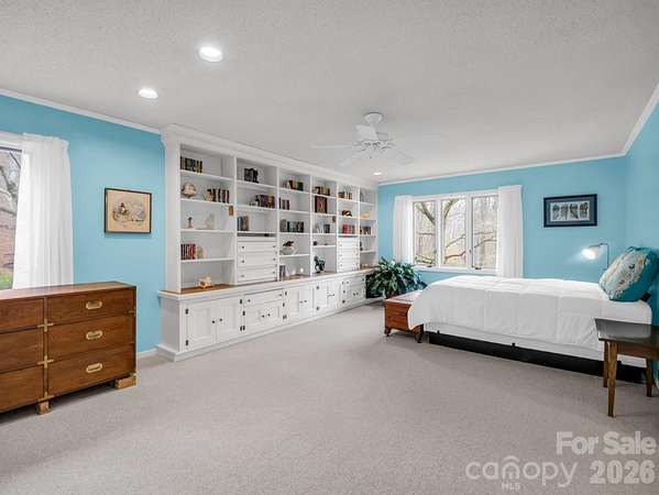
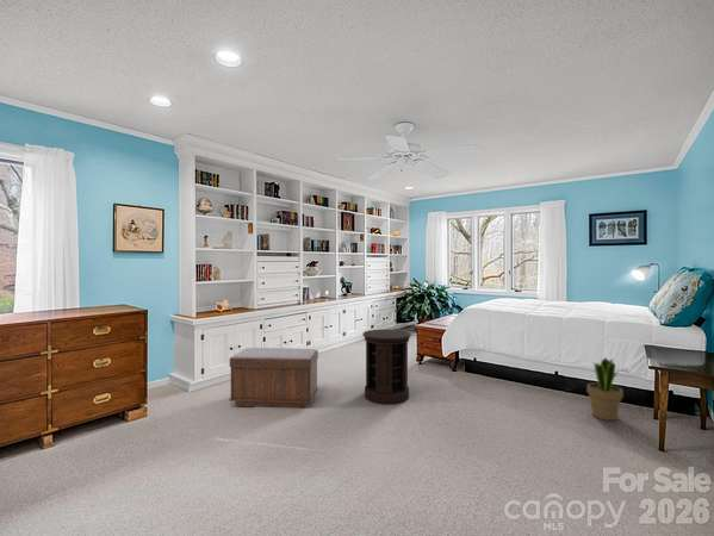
+ bench (275, 375)
+ potted plant (607, 387)
+ side table (386, 364)
